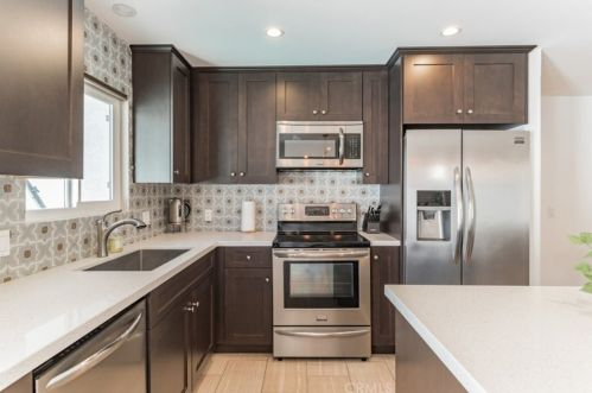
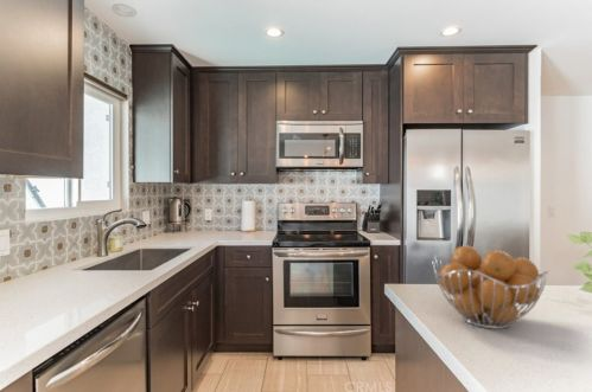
+ fruit basket (485, 284)
